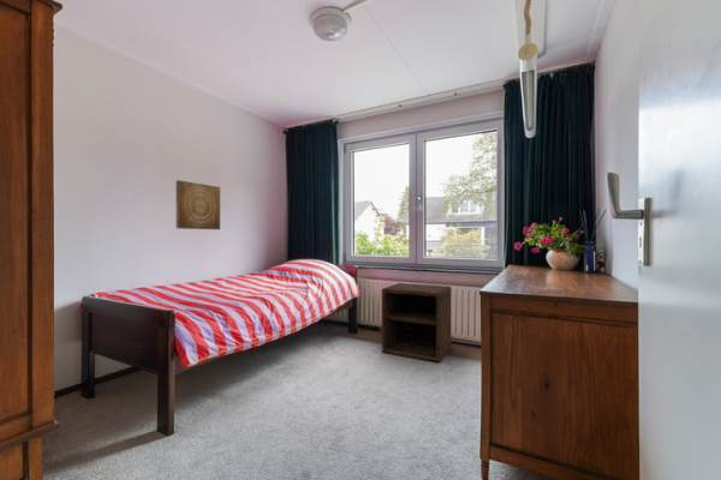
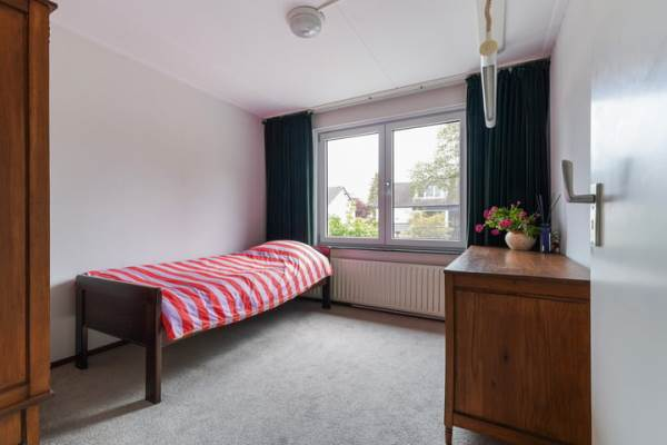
- nightstand (417, 318)
- wall art (199, 206)
